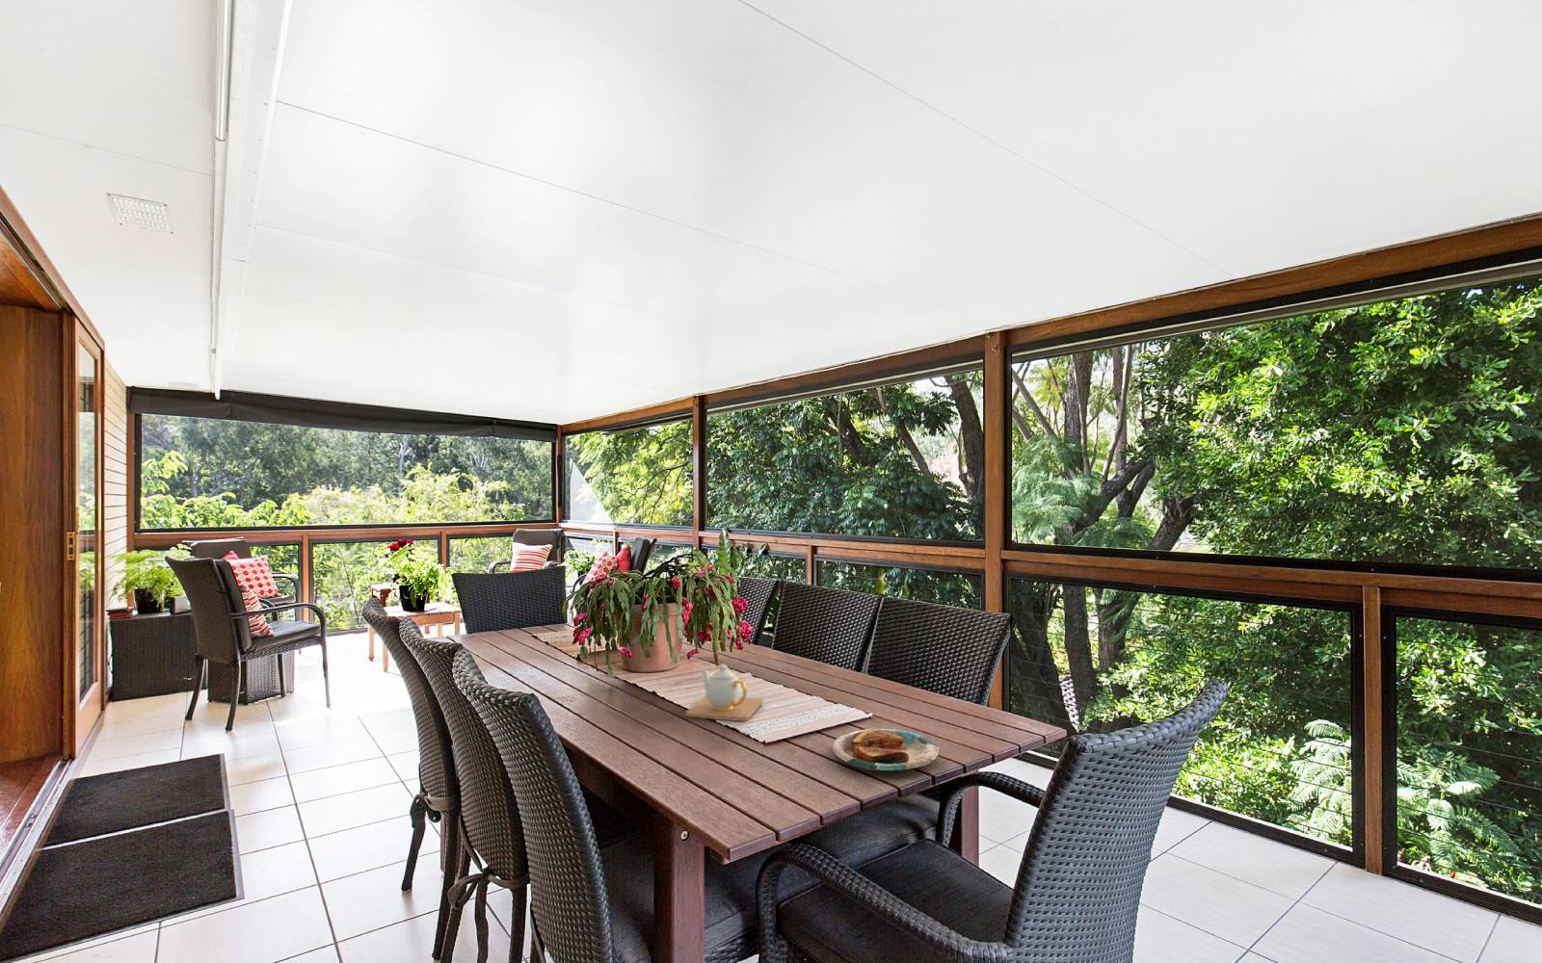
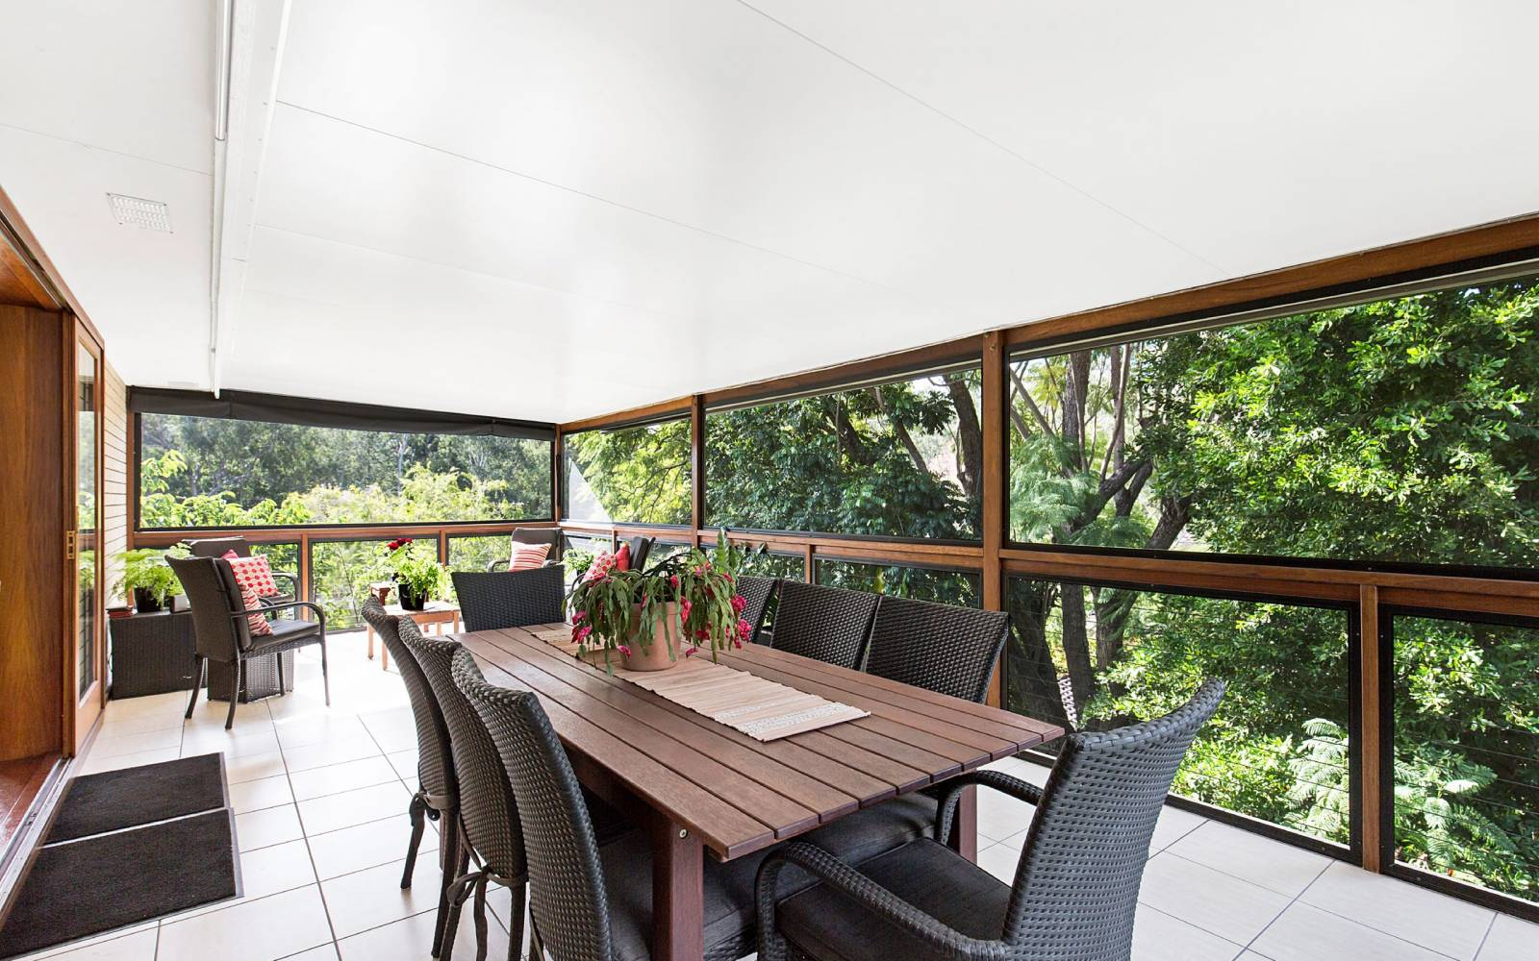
- teapot (725, 686)
- plate (886, 749)
